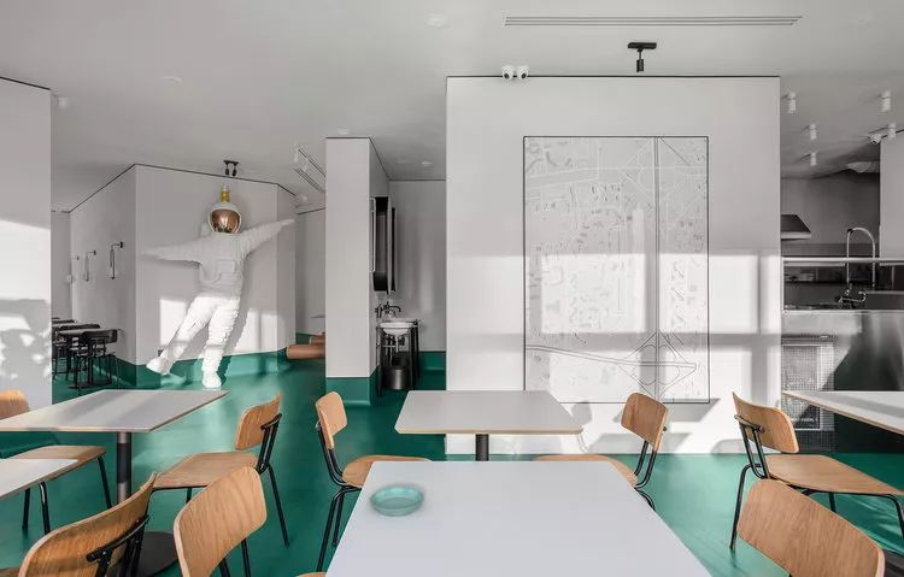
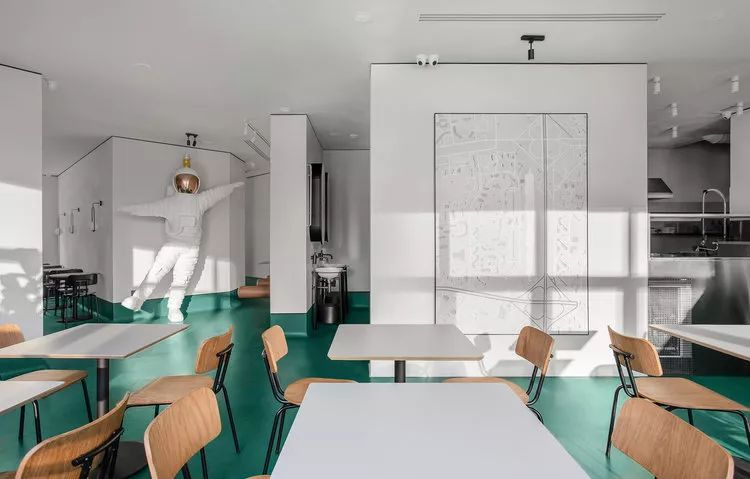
- saucer (397, 501)
